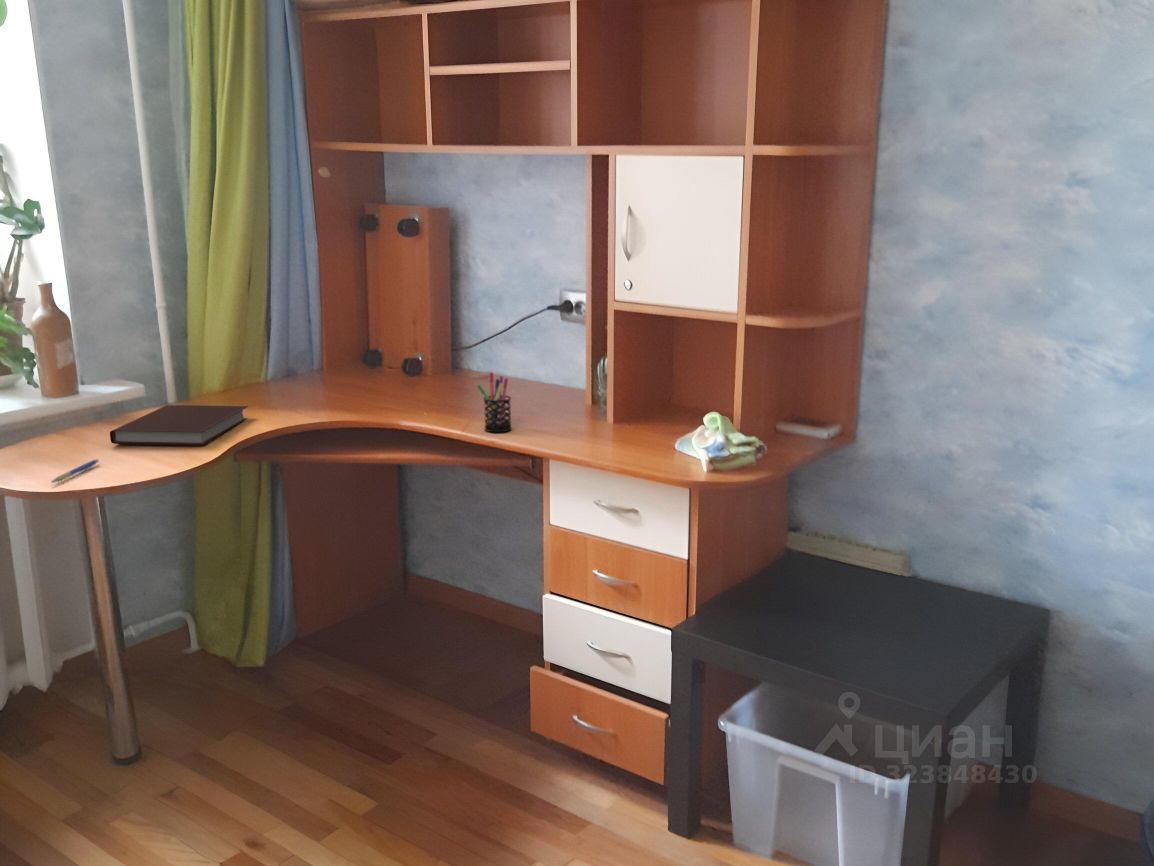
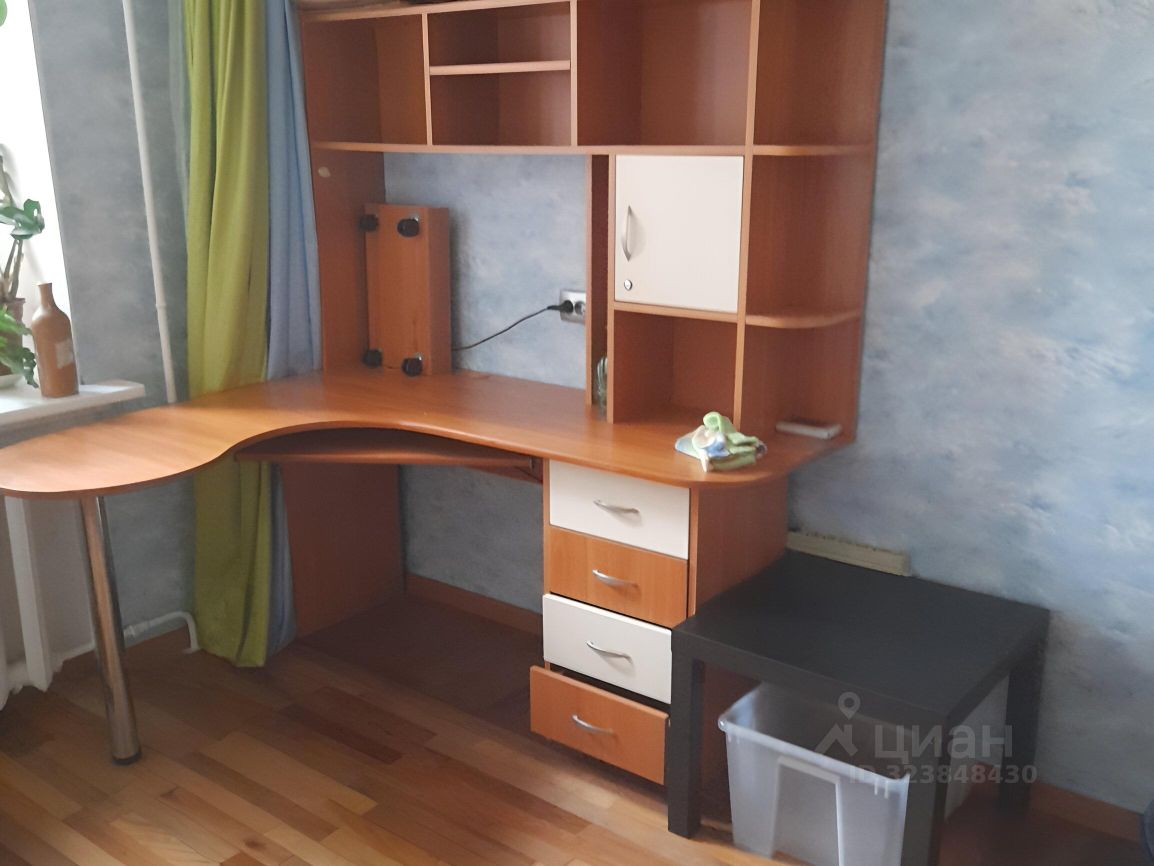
- pen (74, 471)
- pen holder (493, 402)
- notebook (182, 424)
